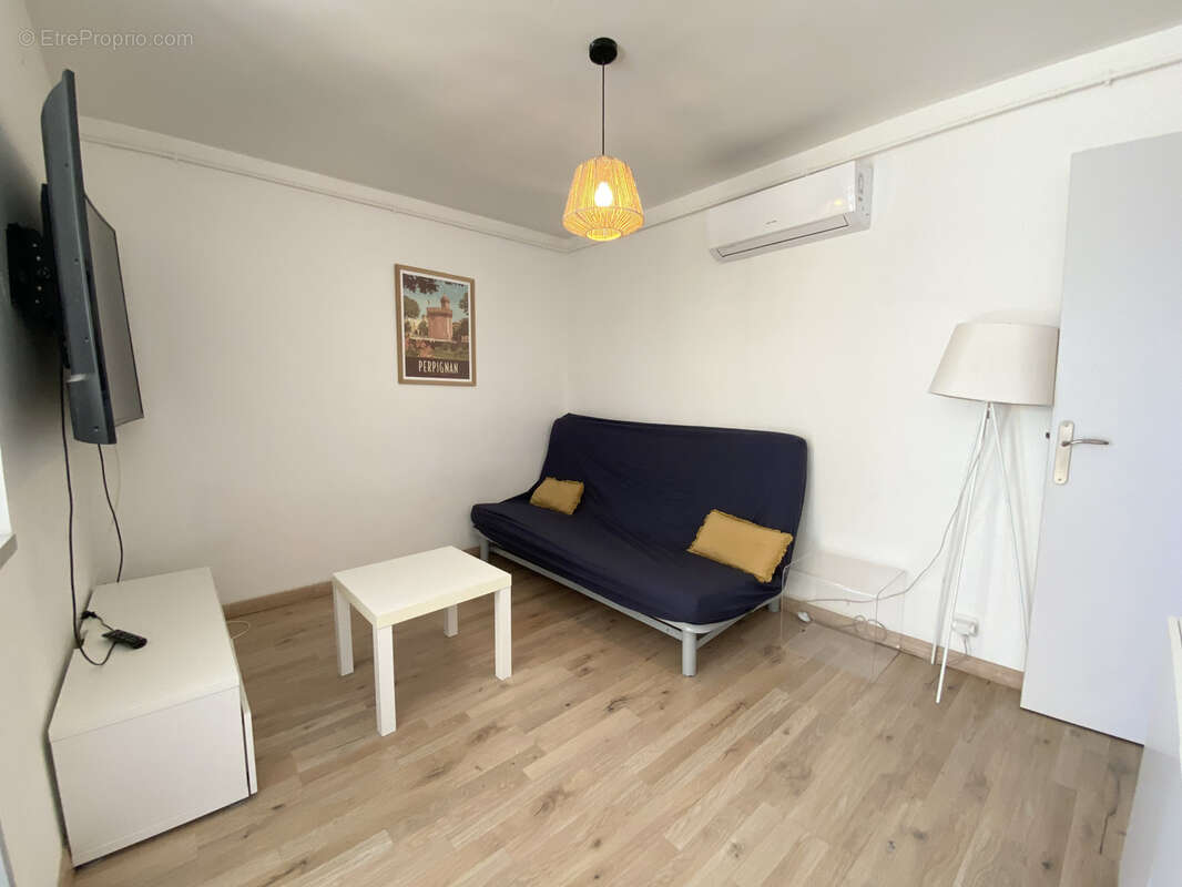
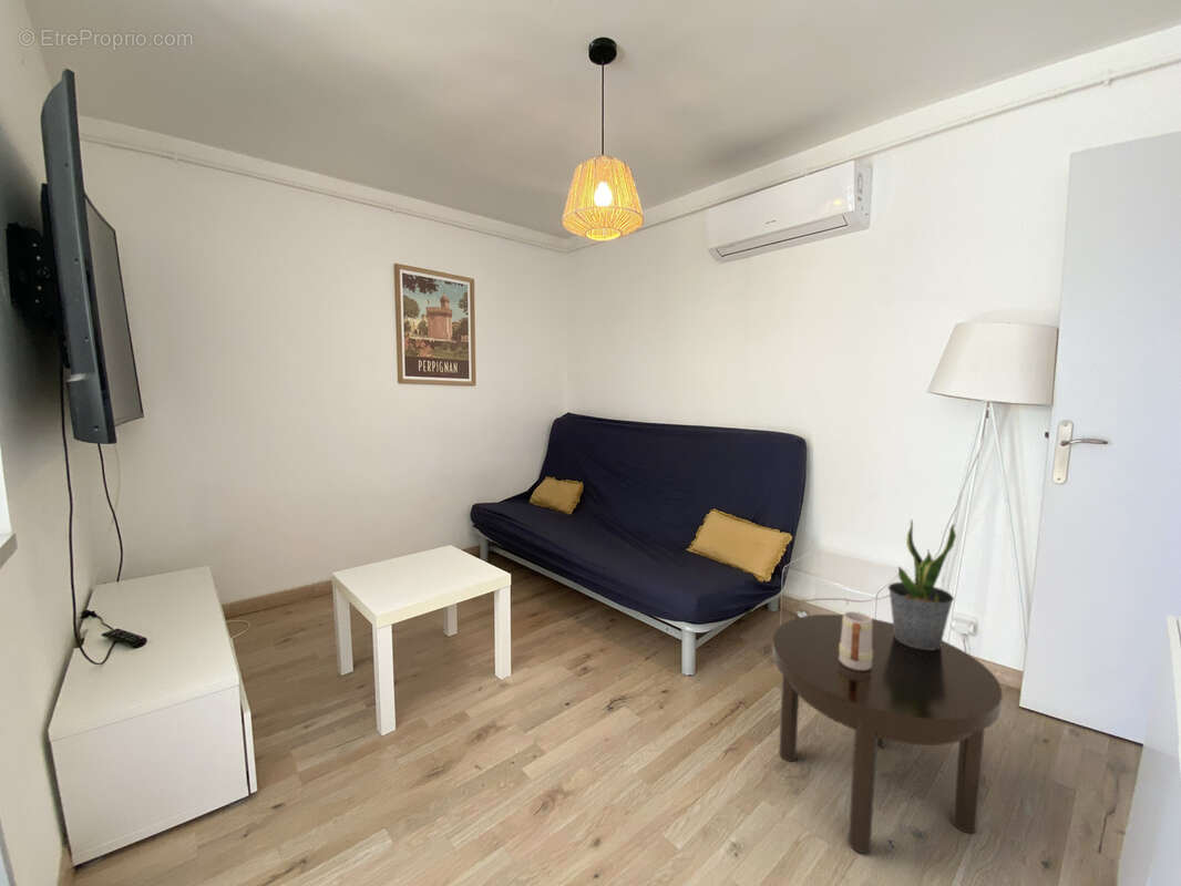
+ mug (855, 641)
+ side table (872, 722)
+ potted plant (921, 580)
